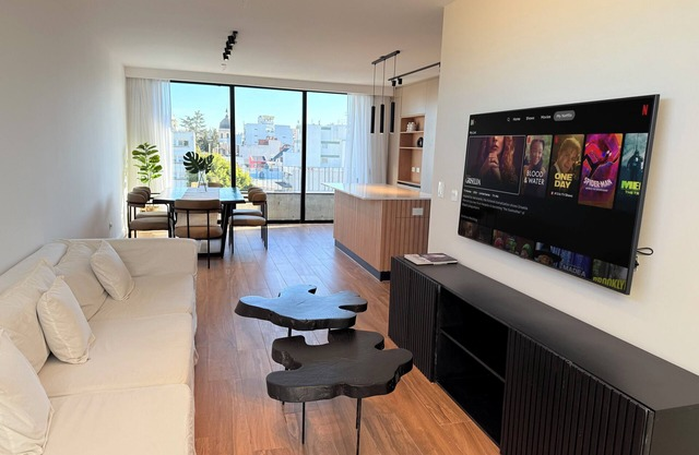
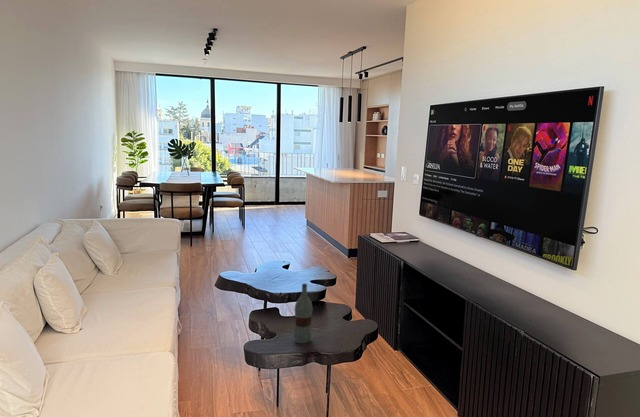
+ bottle (303, 312)
